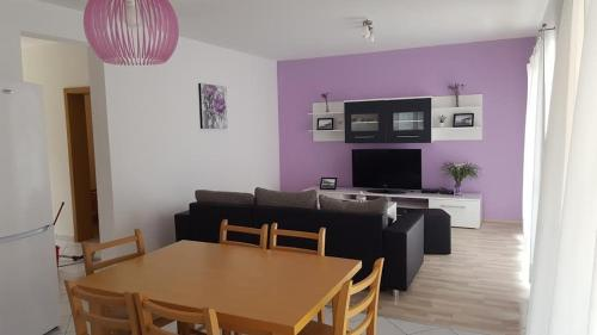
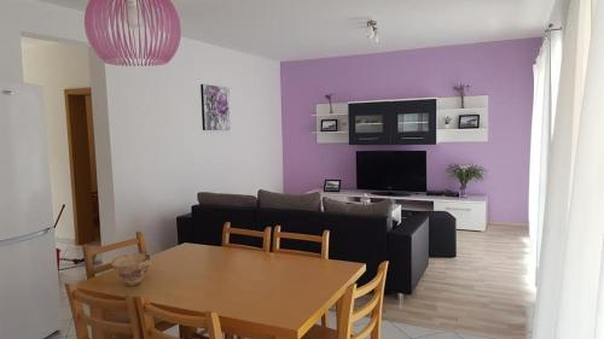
+ bowl (130, 270)
